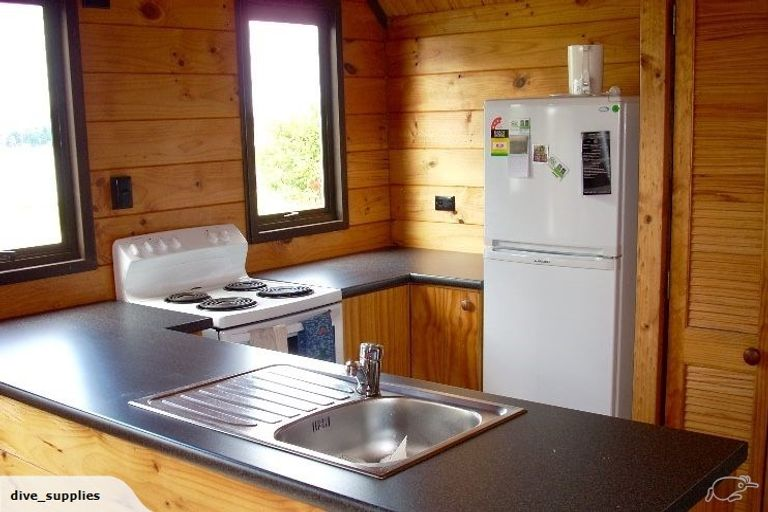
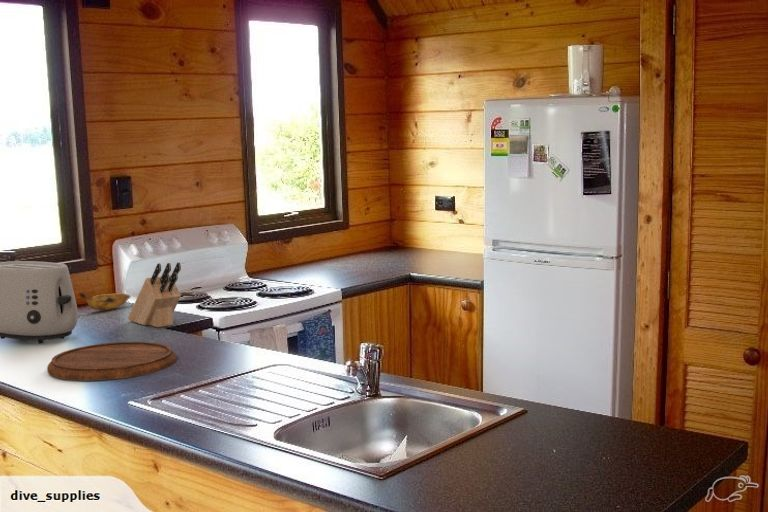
+ cutting board (113, 359)
+ banana (105, 299)
+ toaster (29, 302)
+ knife block (155, 291)
